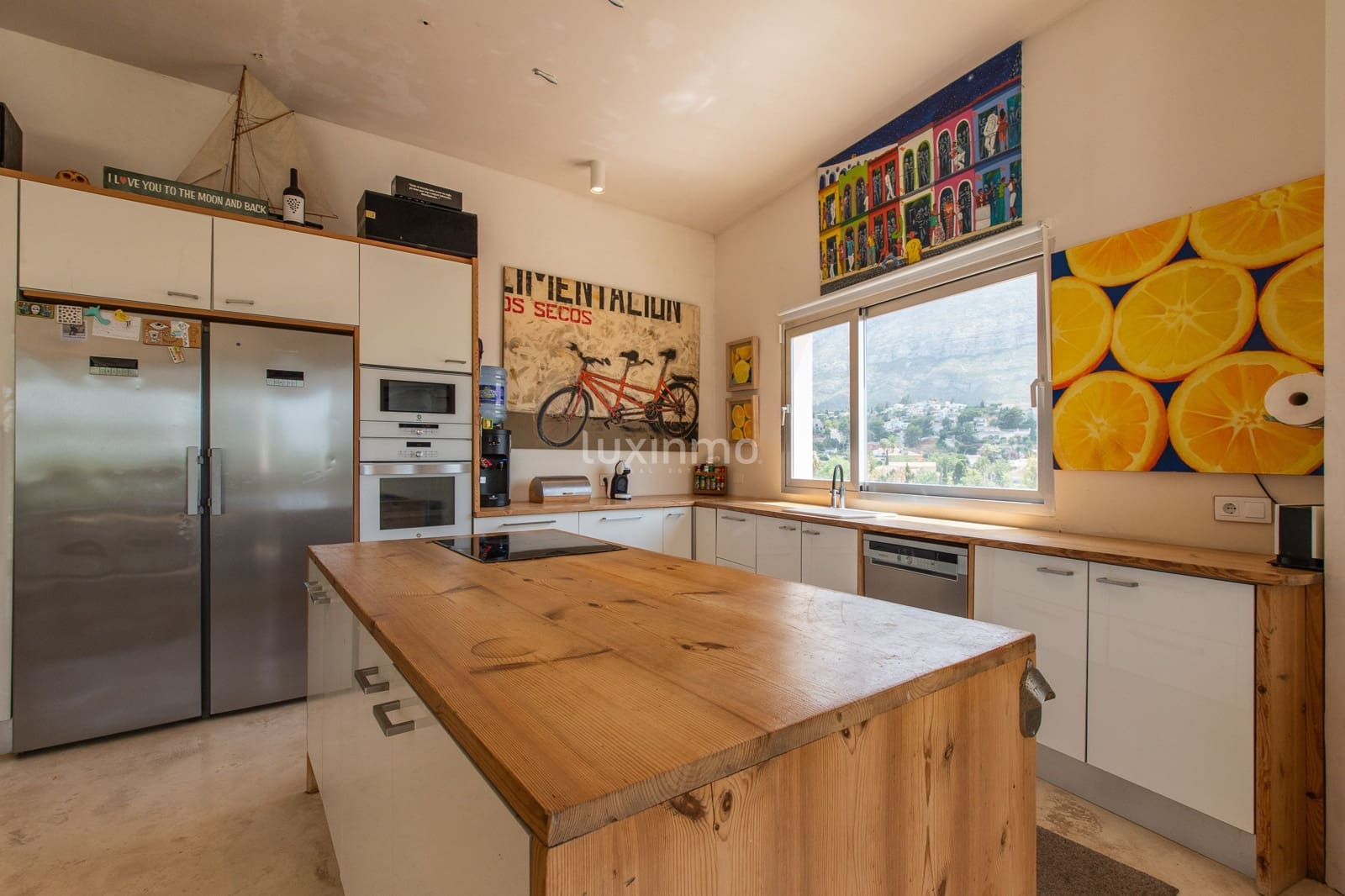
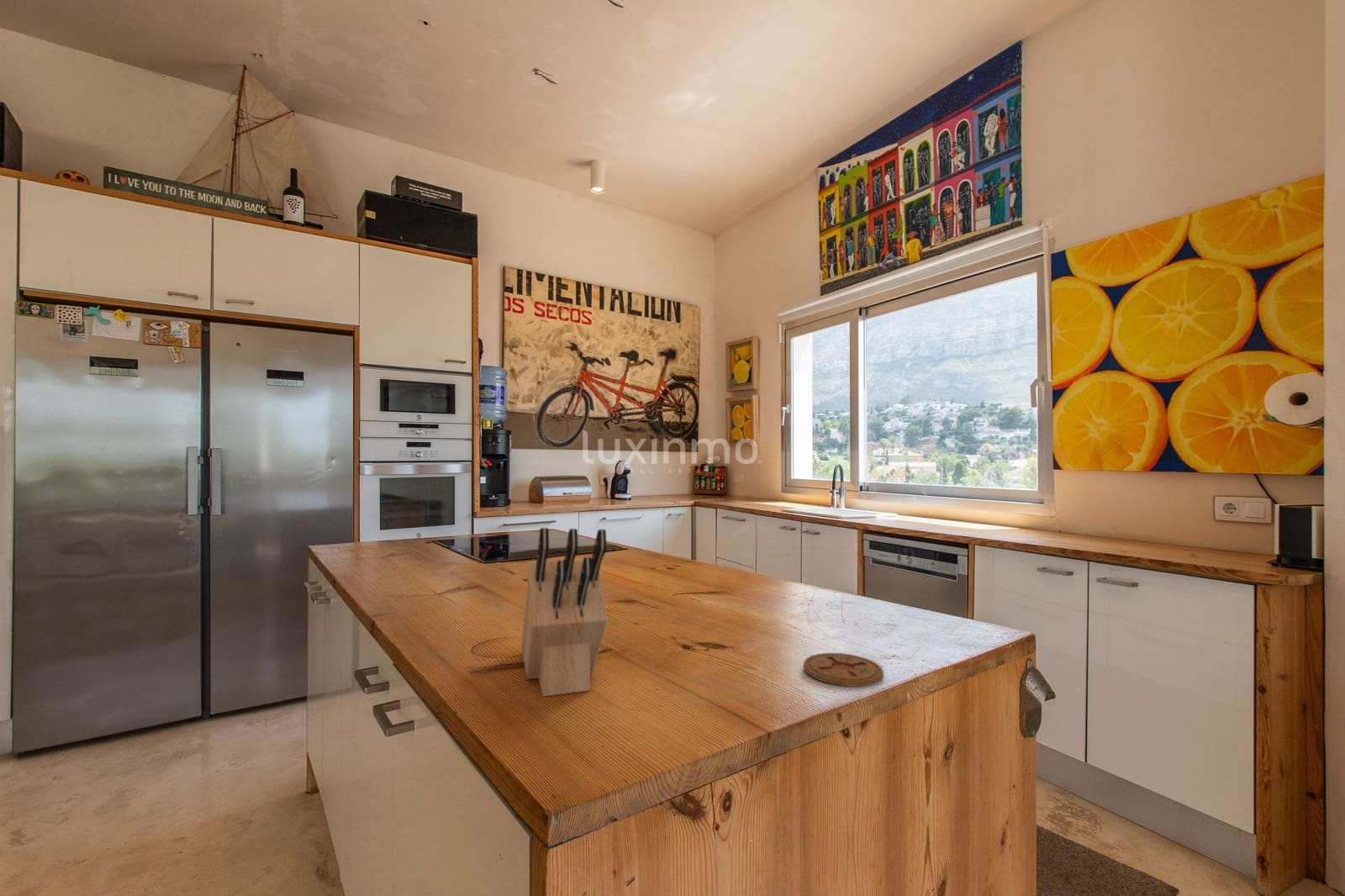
+ coaster (842, 668)
+ knife block (562, 596)
